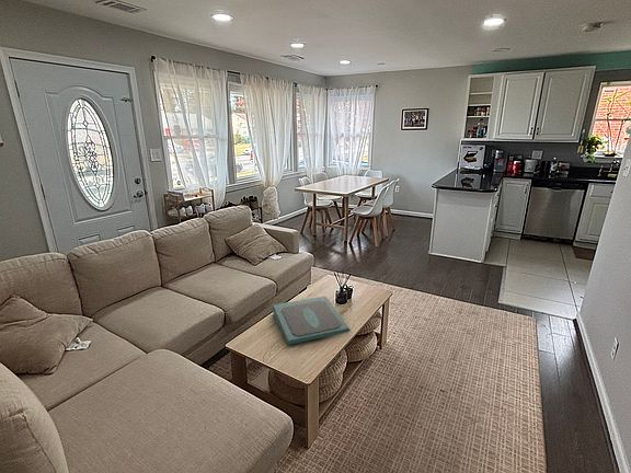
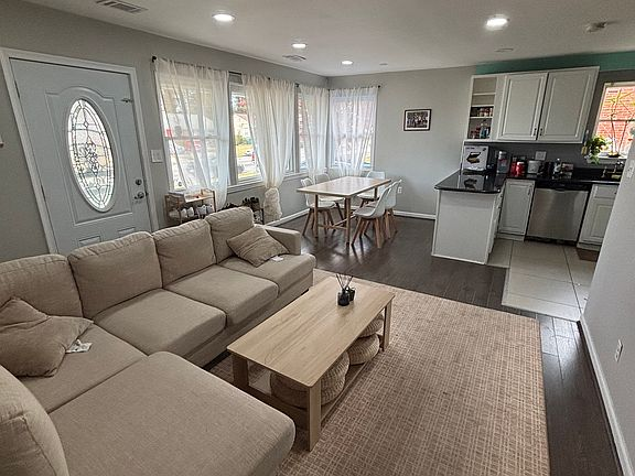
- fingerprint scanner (309, 318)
